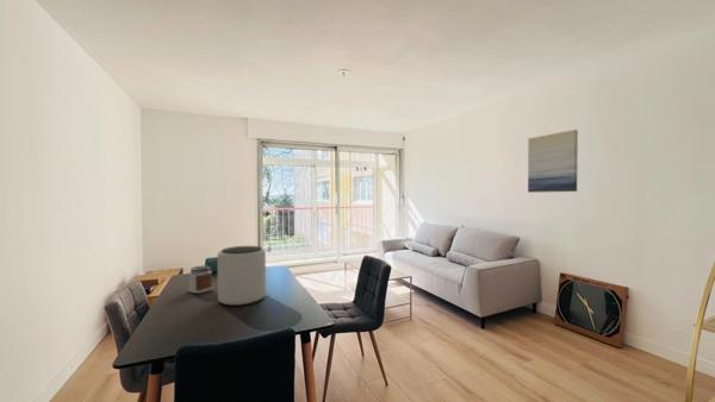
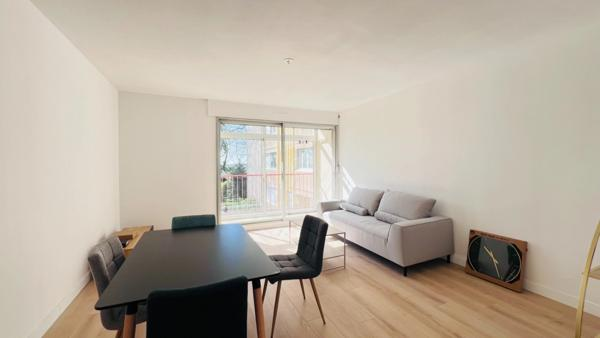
- jar (200, 278)
- plant pot (242, 274)
- wall art (551, 163)
